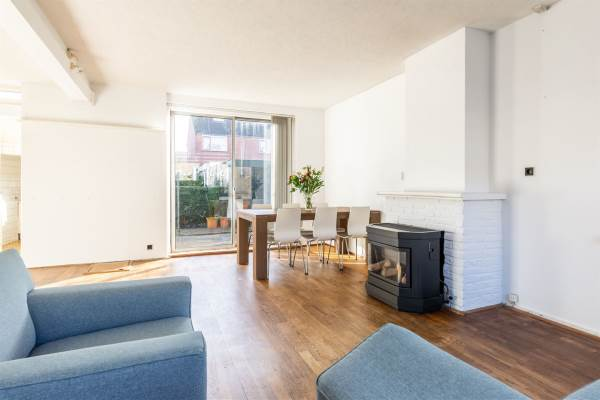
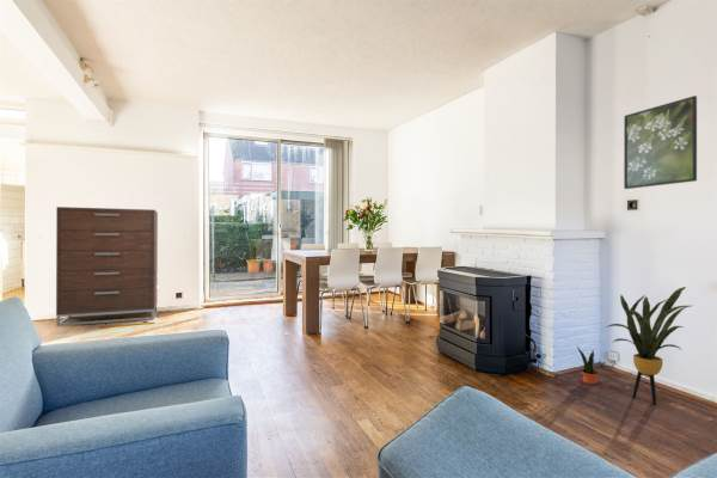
+ house plant (656, 344)
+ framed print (657, 146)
+ potted plant (586, 364)
+ dresser (110, 264)
